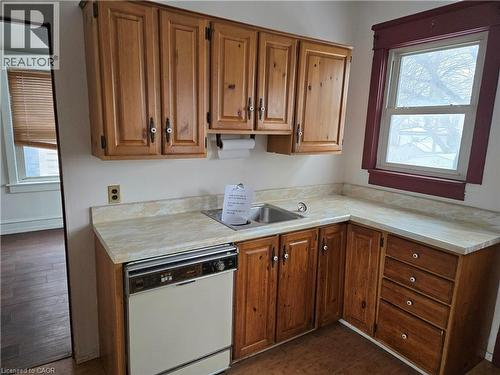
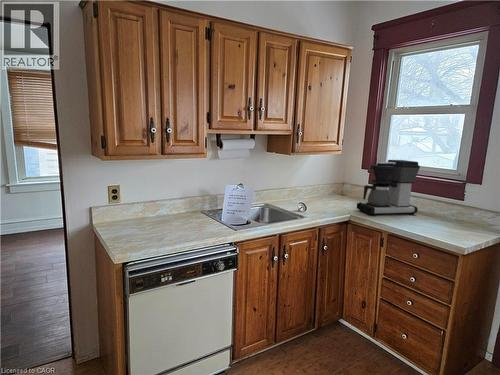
+ coffee maker (387, 186)
